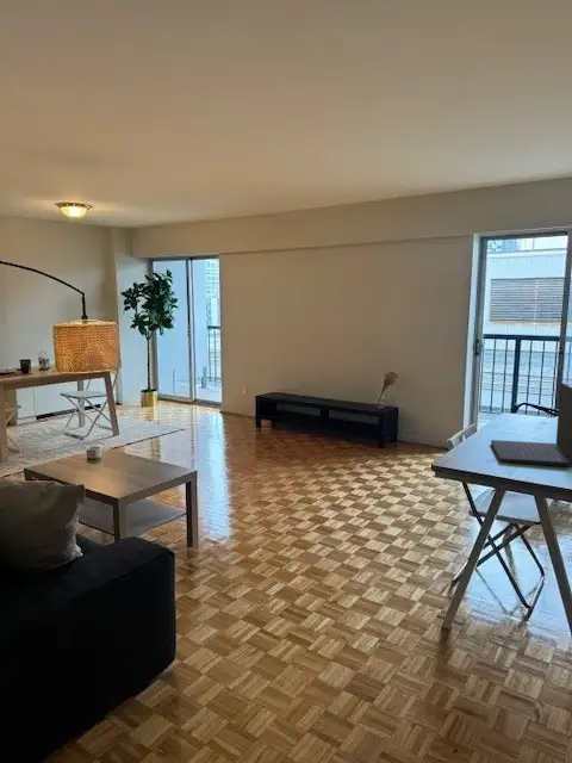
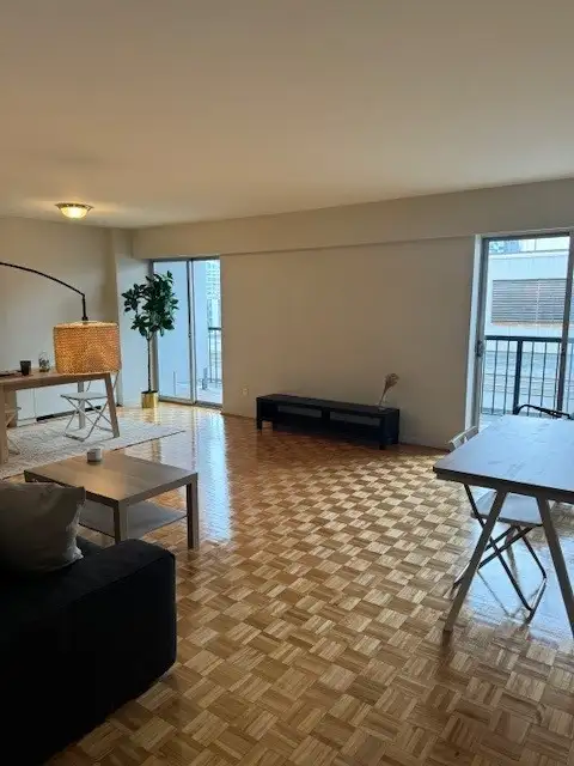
- laptop (533, 442)
